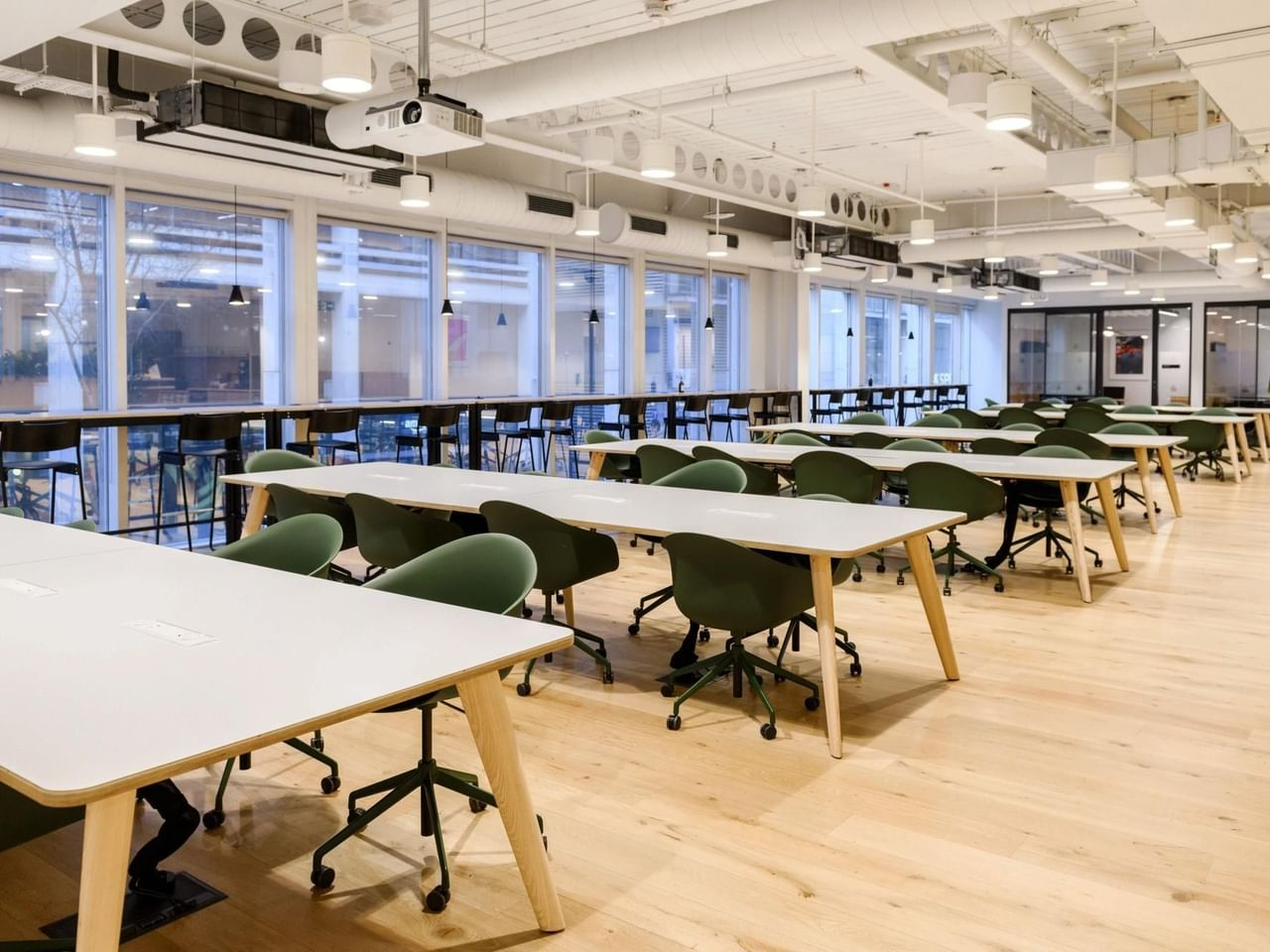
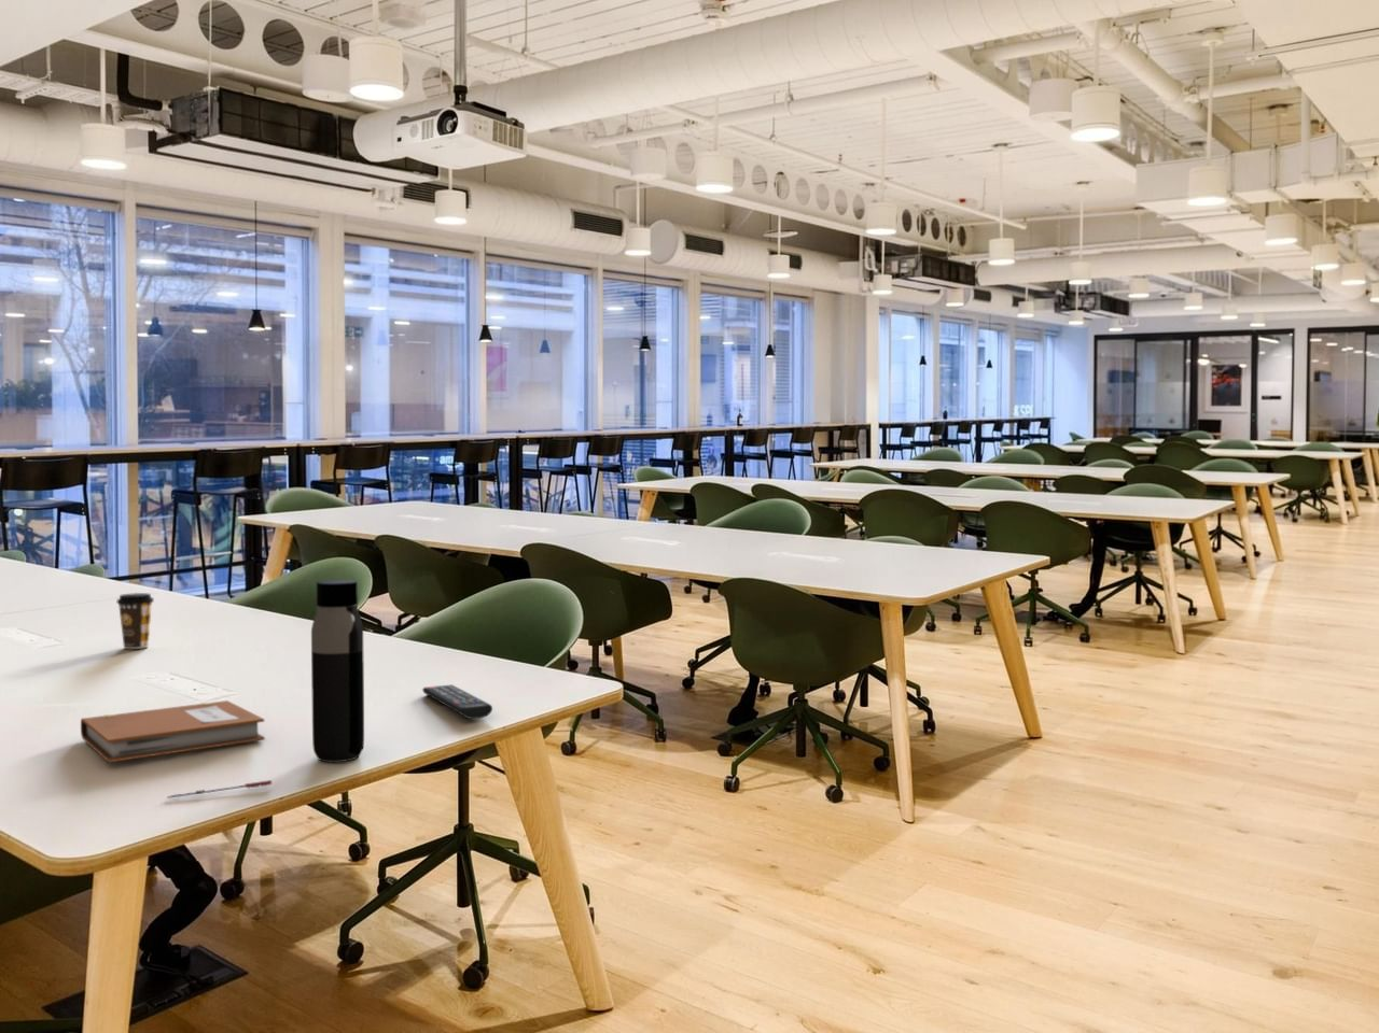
+ notebook (176, 727)
+ coffee cup (136, 621)
+ pen (219, 789)
+ remote control (456, 701)
+ water bottle (338, 669)
